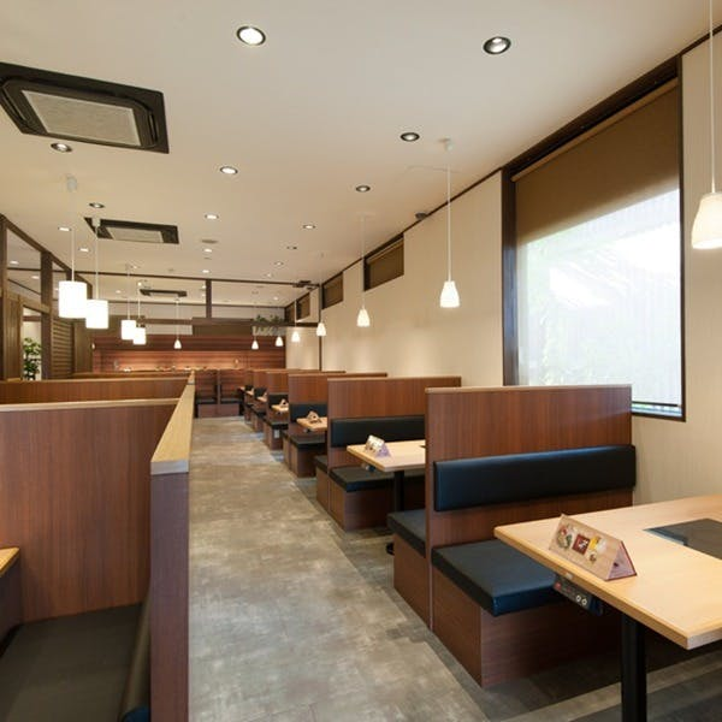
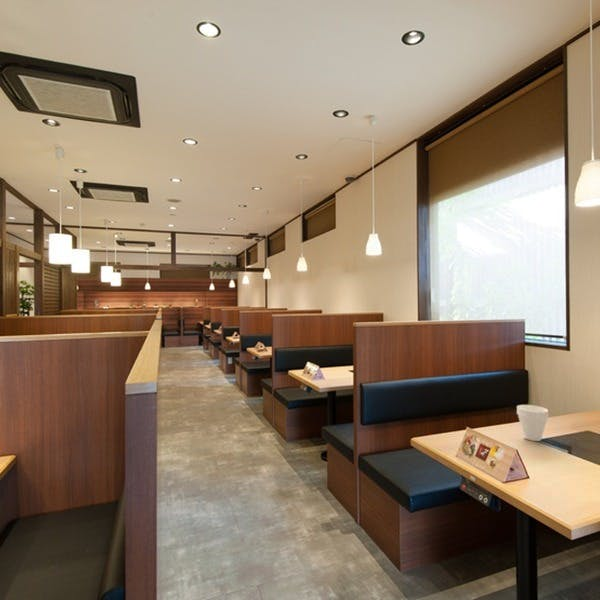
+ cup (532, 423)
